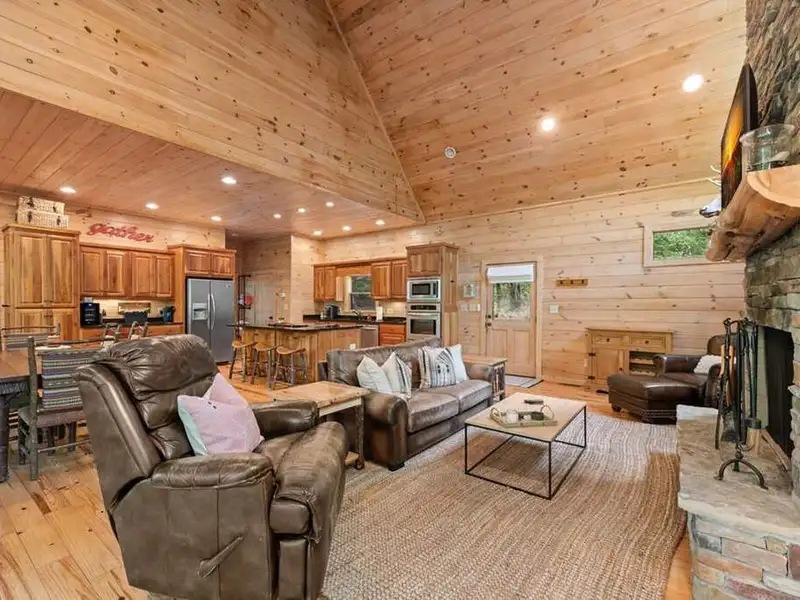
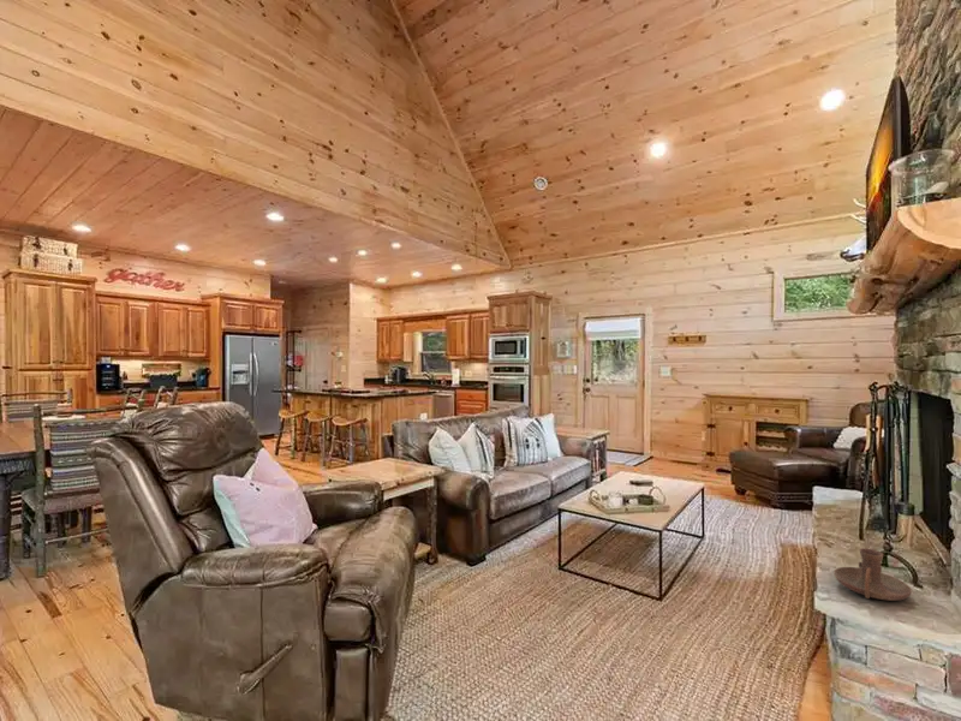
+ candle holder (870, 573)
